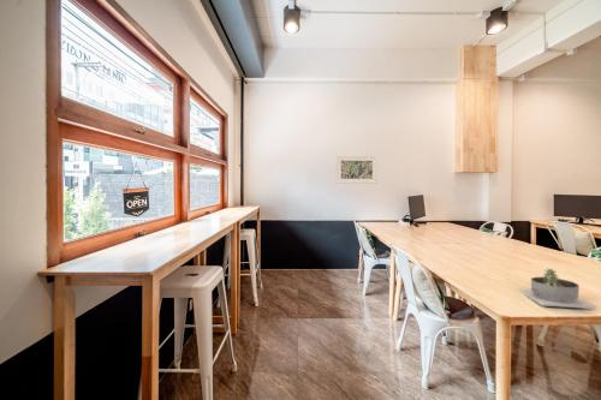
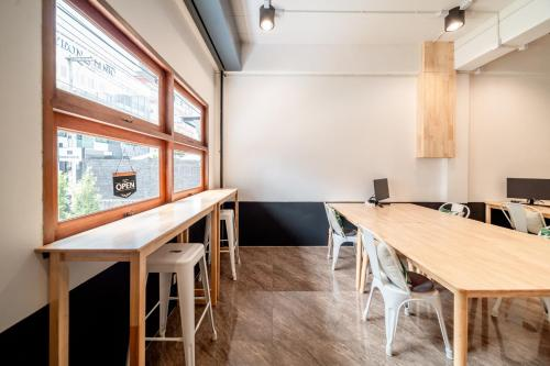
- succulent planter (553, 283)
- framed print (356, 169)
